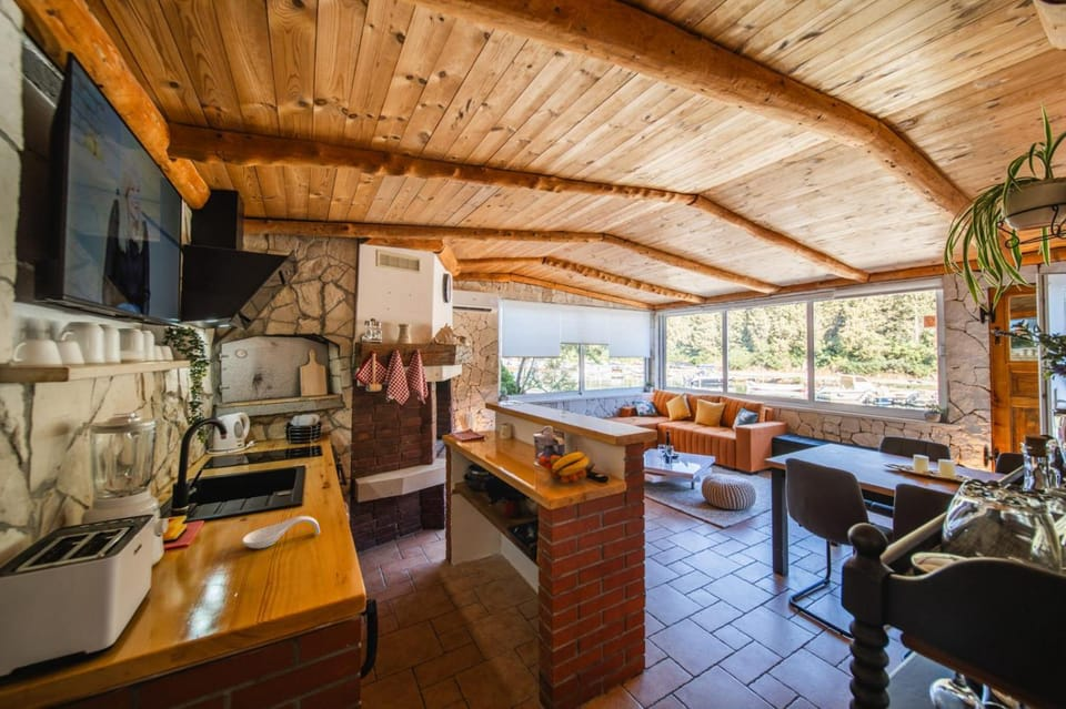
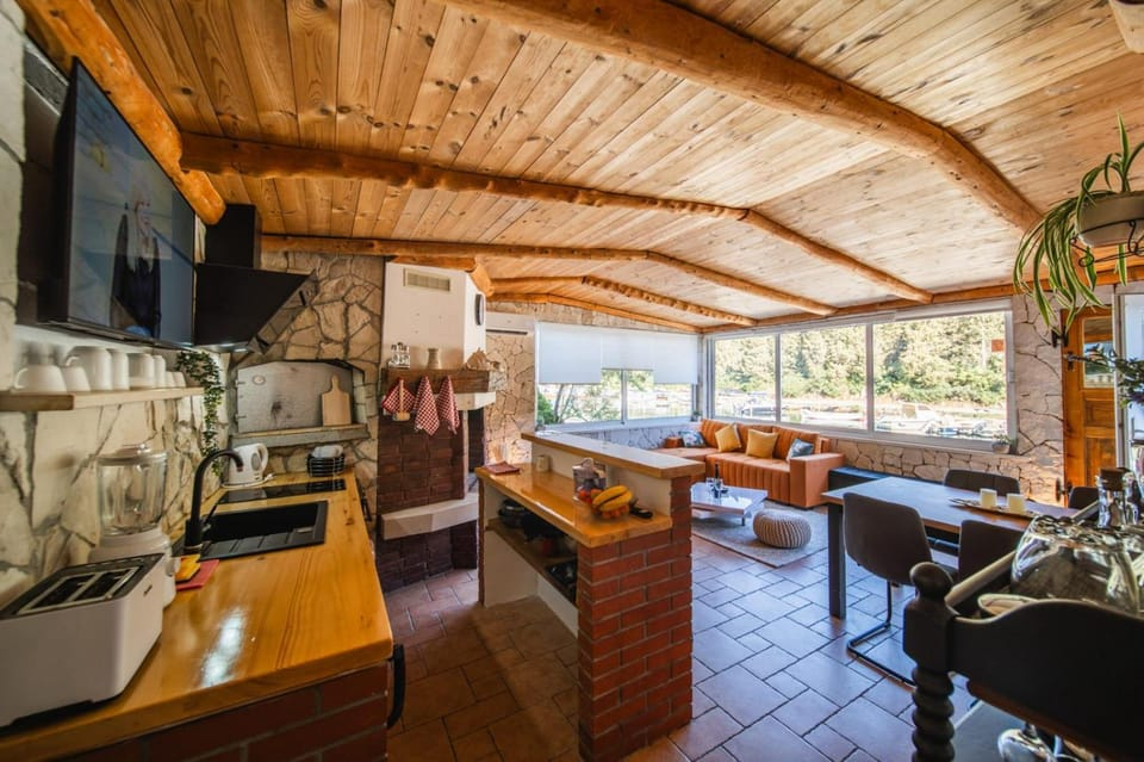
- spoon rest (282, 530)
